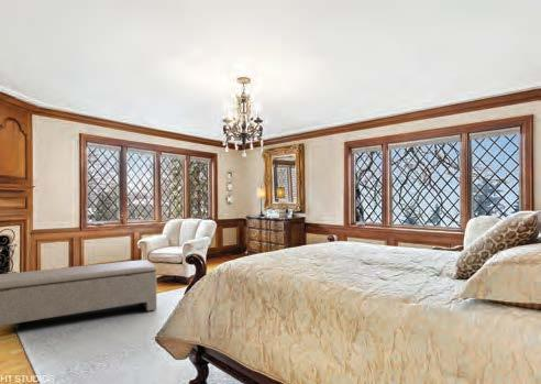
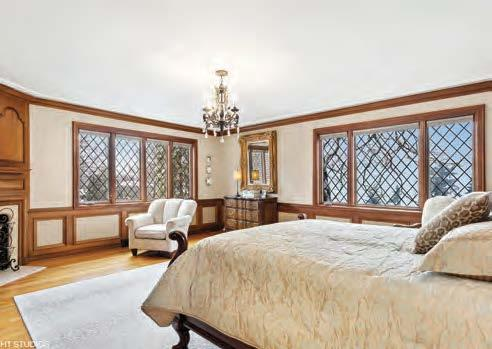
- bench (73, 293)
